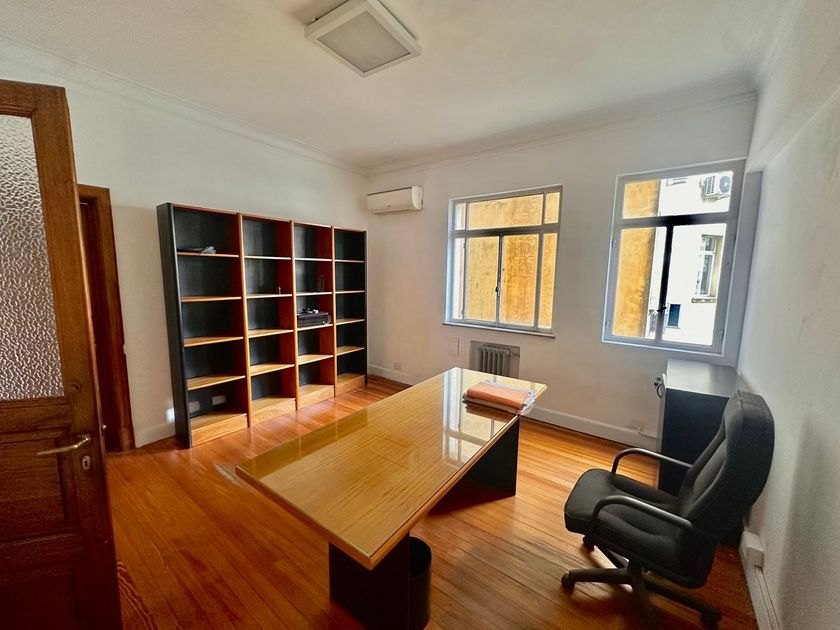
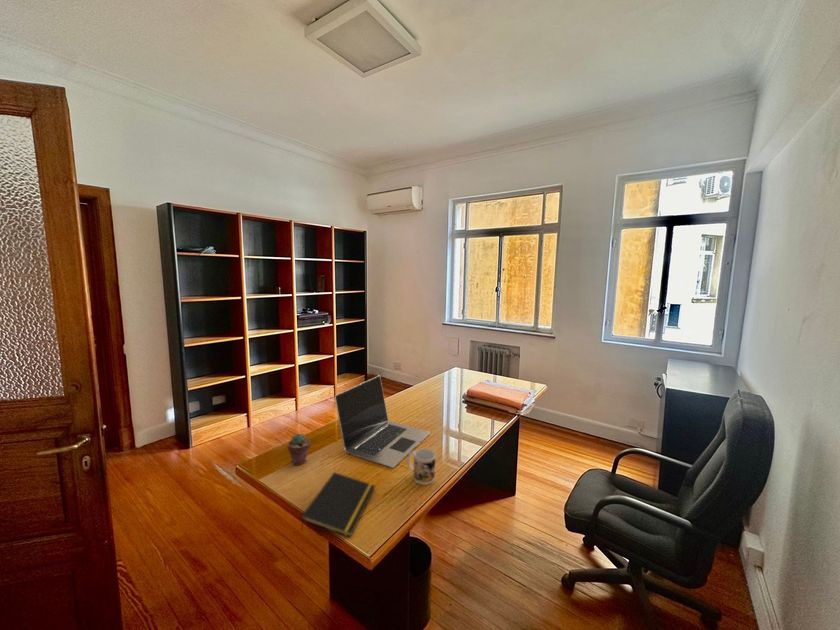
+ potted succulent (298, 448)
+ notepad (341, 501)
+ laptop (385, 415)
+ mug (420, 464)
